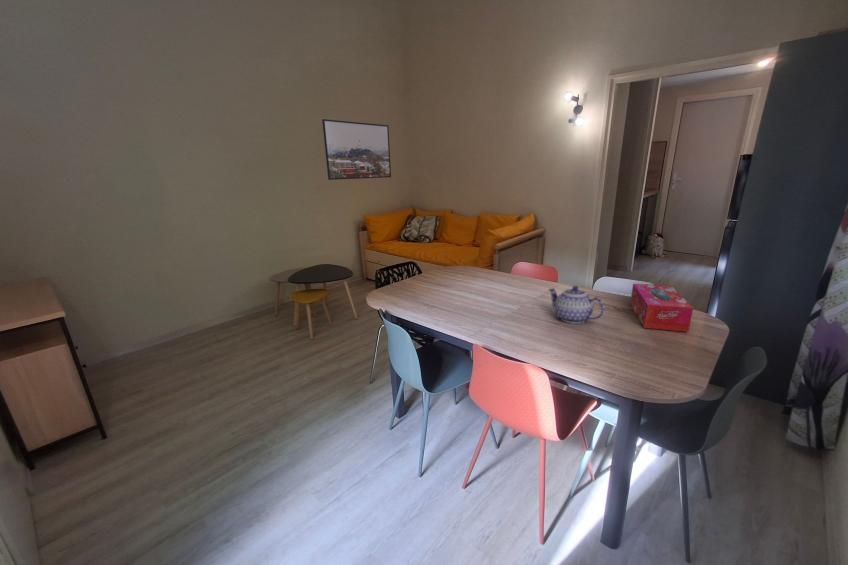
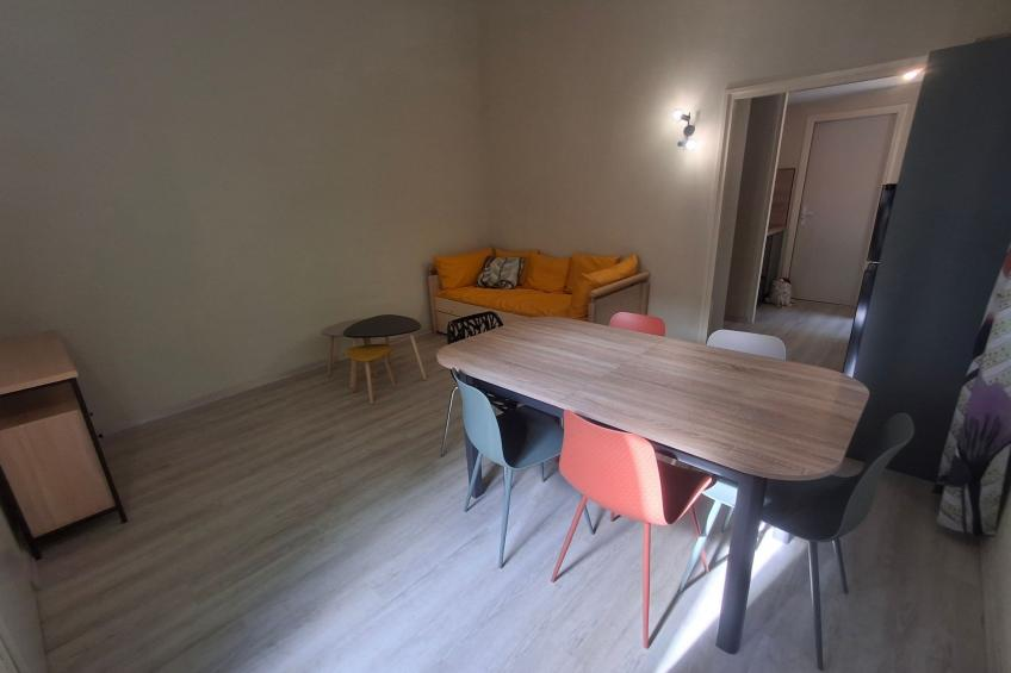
- tissue box (658, 305)
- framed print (359, 151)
- teapot (574, 302)
